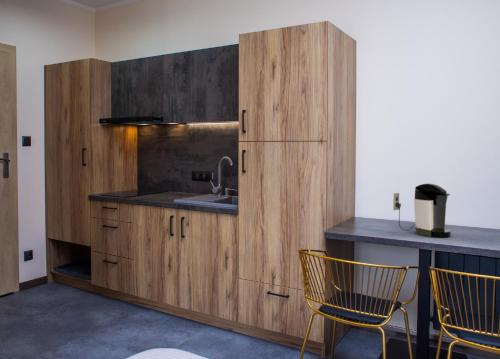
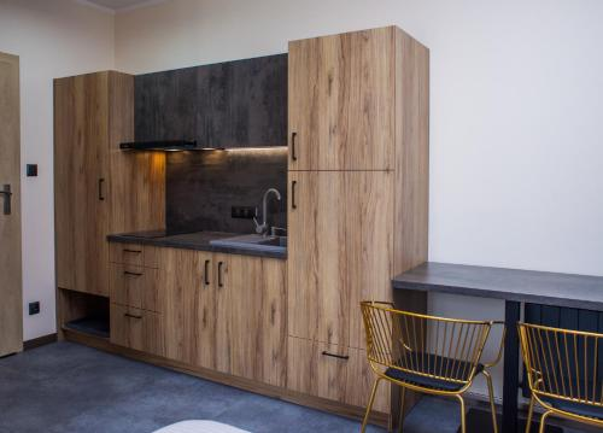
- coffee maker (426, 209)
